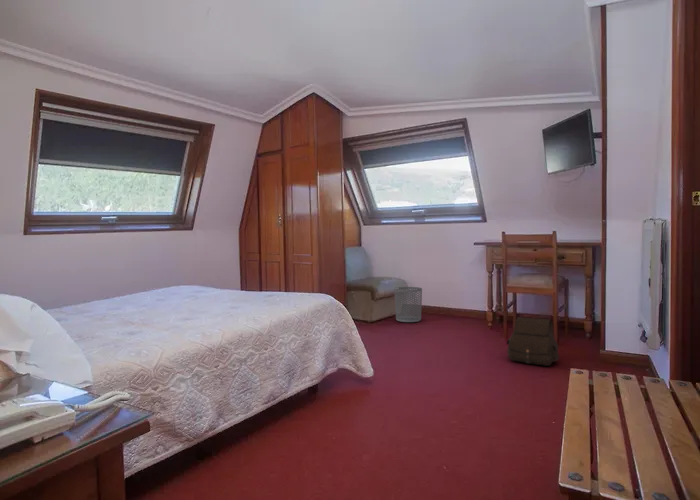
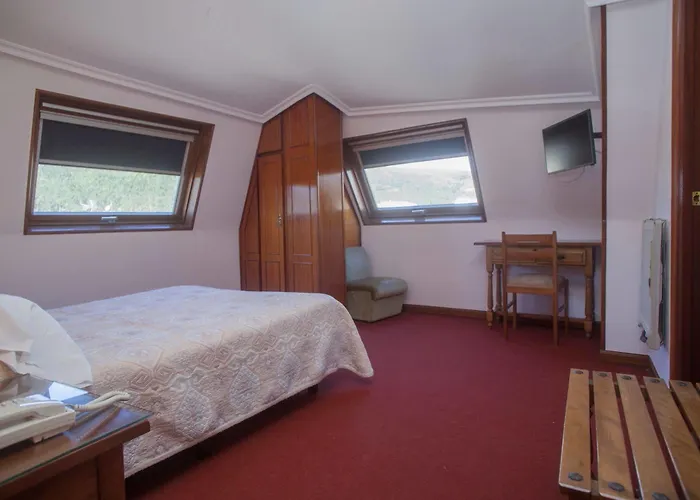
- satchel (533, 339)
- waste bin (408, 304)
